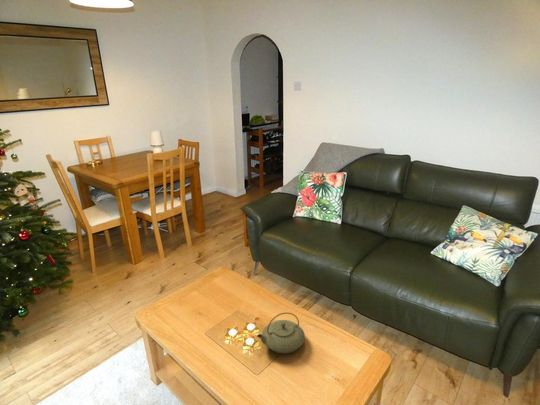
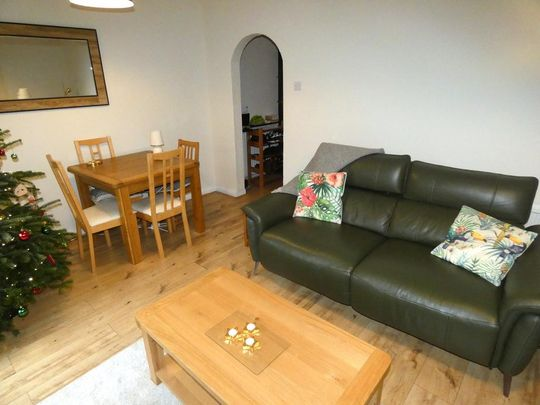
- teapot (280, 328)
